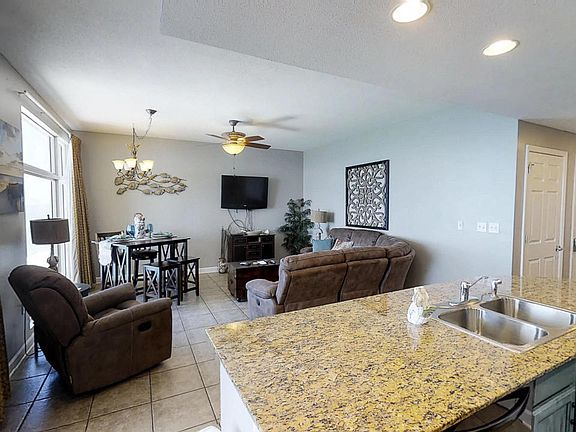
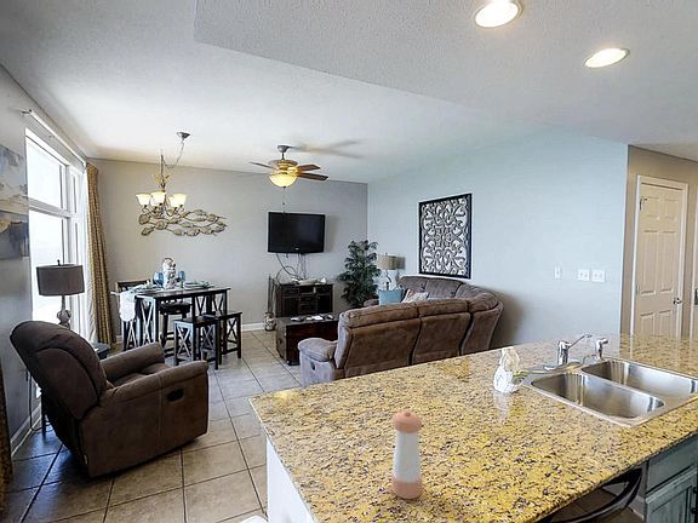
+ pepper shaker (406, 450)
